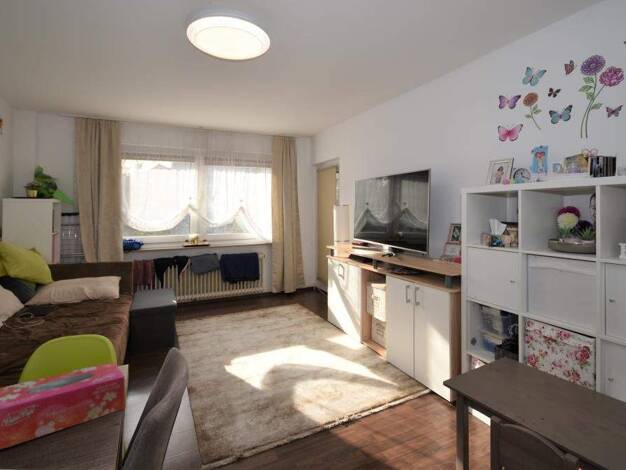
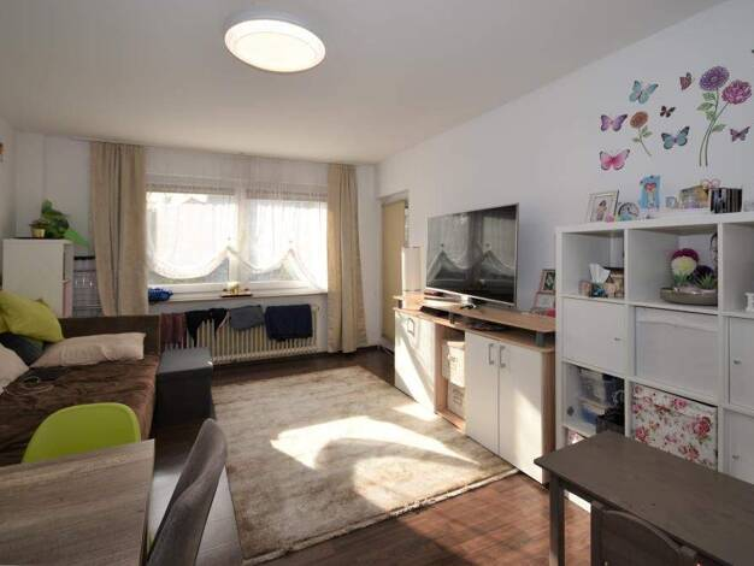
- tissue box (62, 399)
